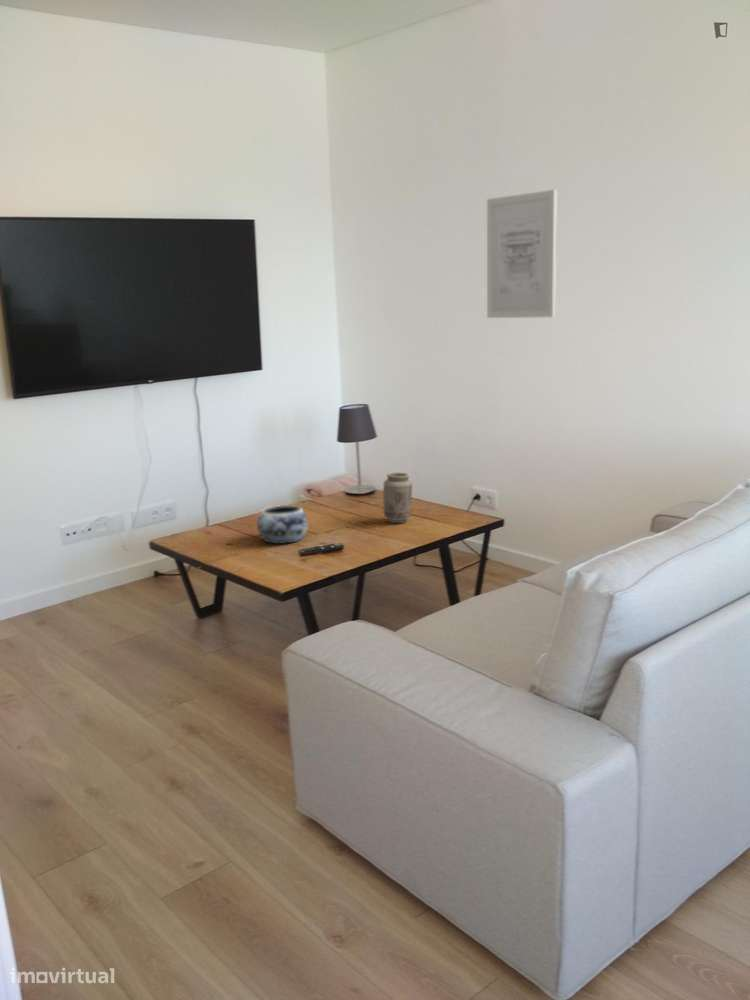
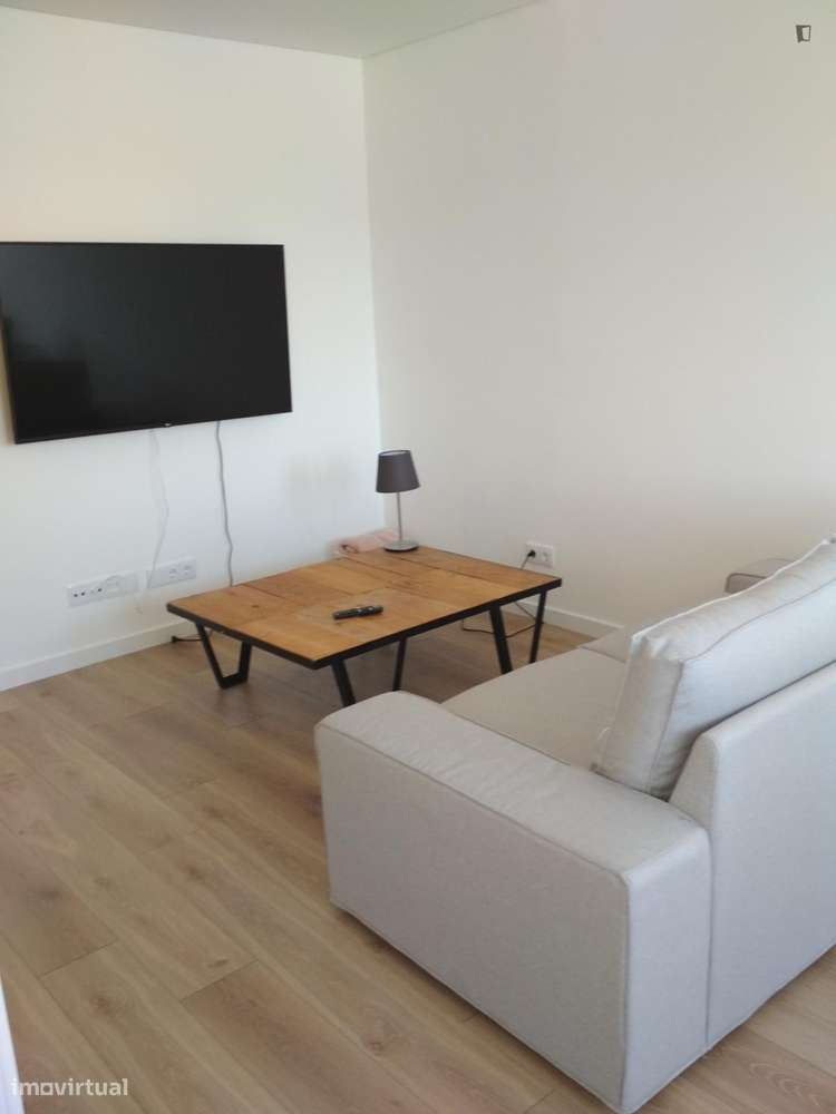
- vase (397, 497)
- wall art (520, 256)
- decorative bowl (282, 524)
